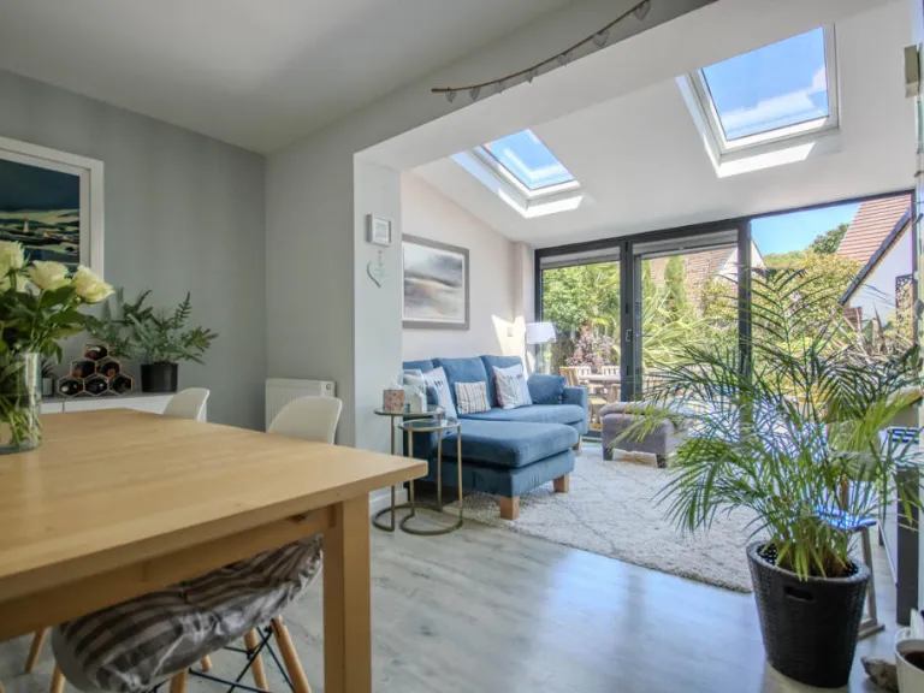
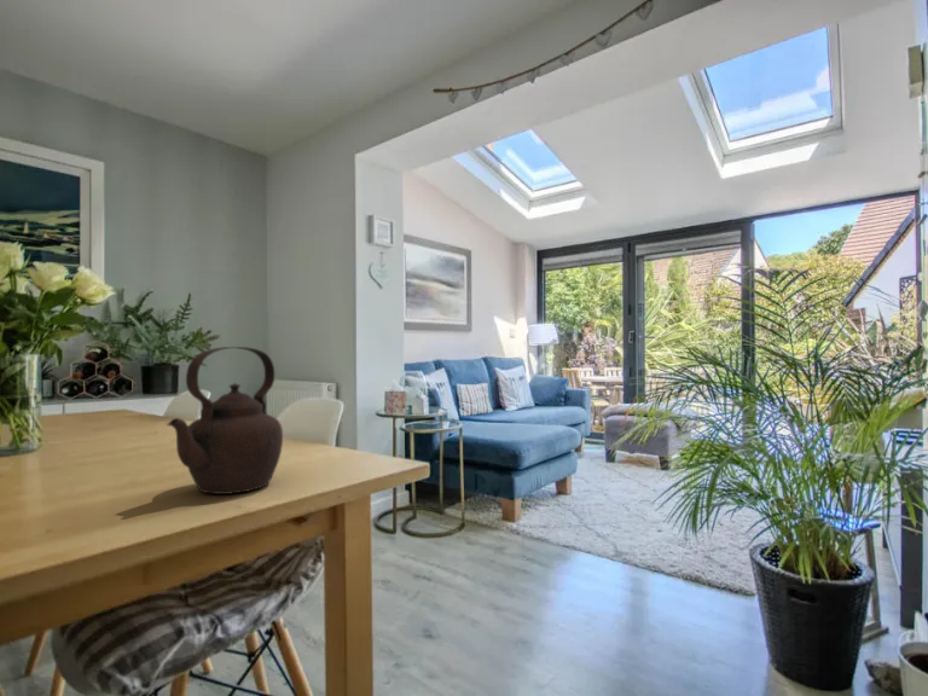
+ teapot (225, 417)
